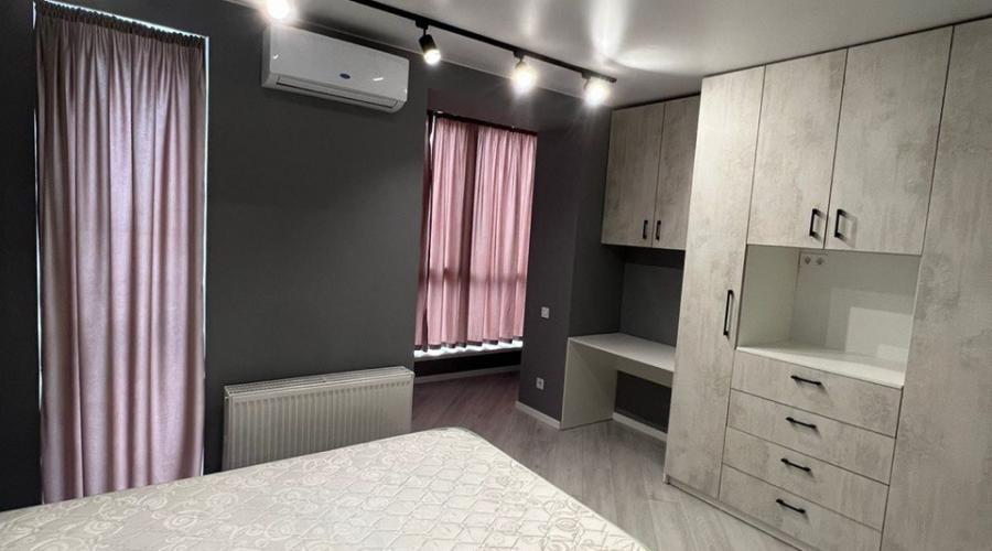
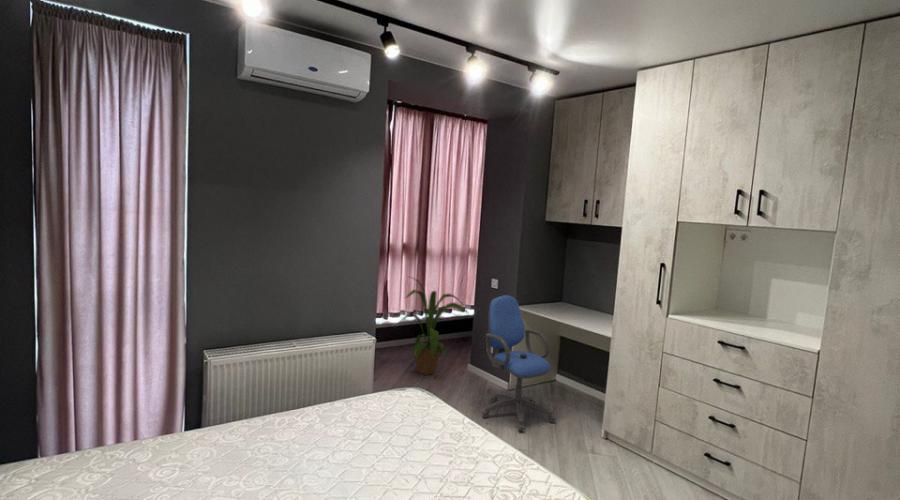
+ chair (518, 357)
+ house plant (433, 327)
